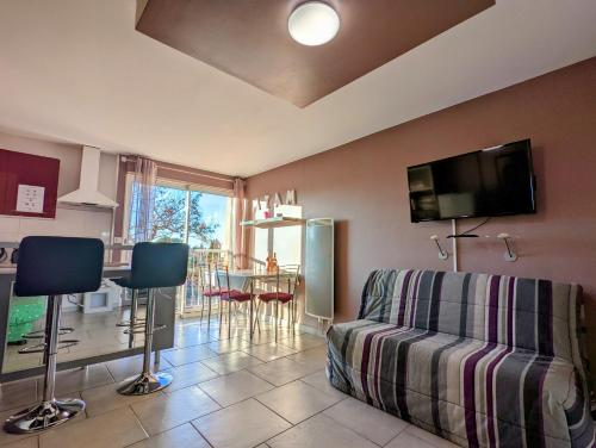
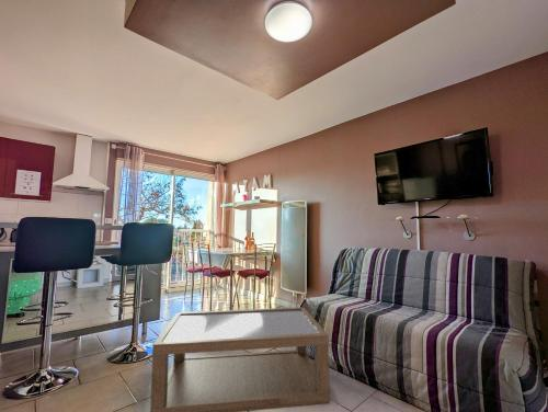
+ coffee table (242, 353)
